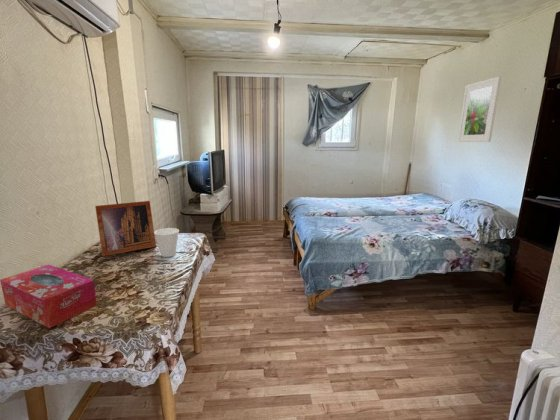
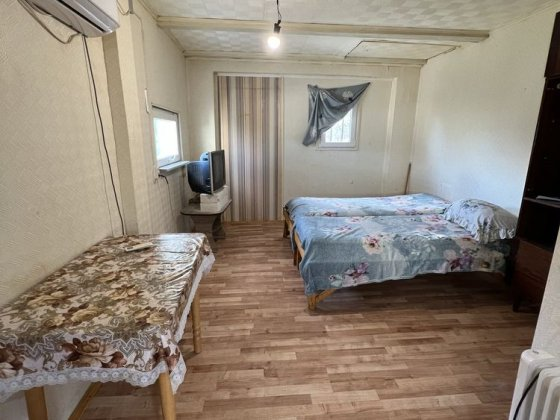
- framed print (477, 112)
- picture frame (126, 225)
- cup (167, 242)
- tissue box (49, 292)
